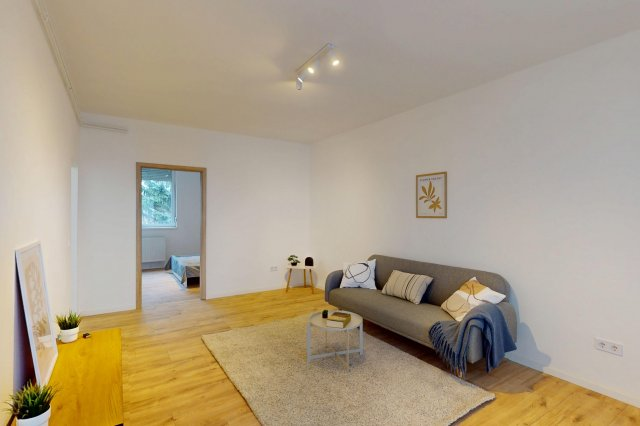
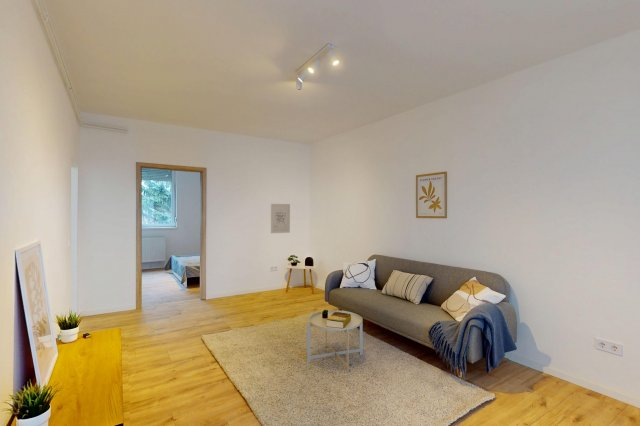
+ wall art (280, 218)
